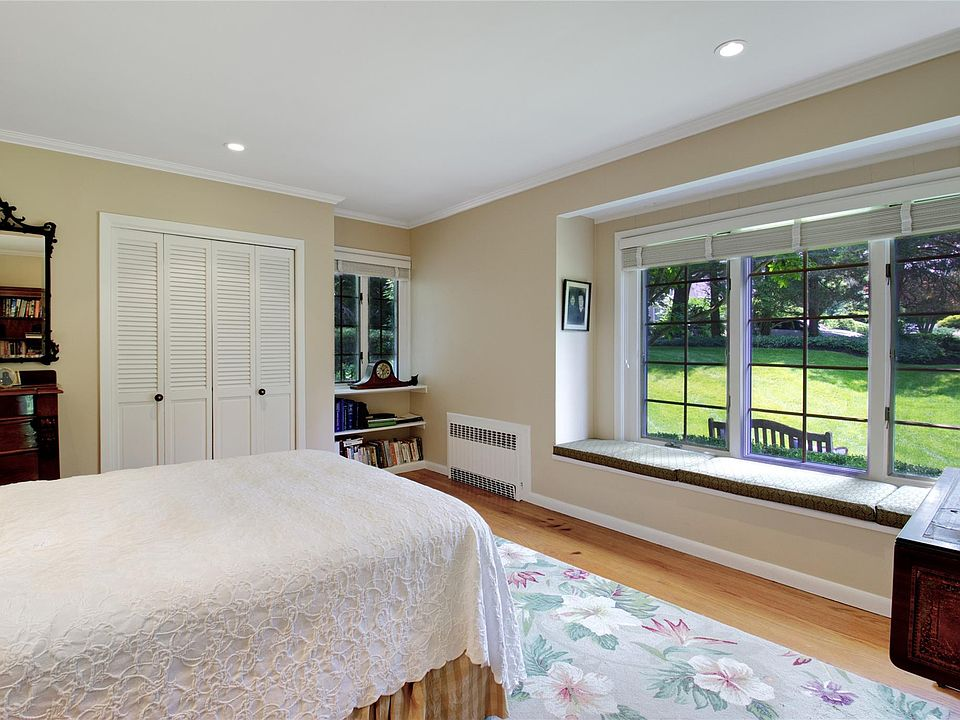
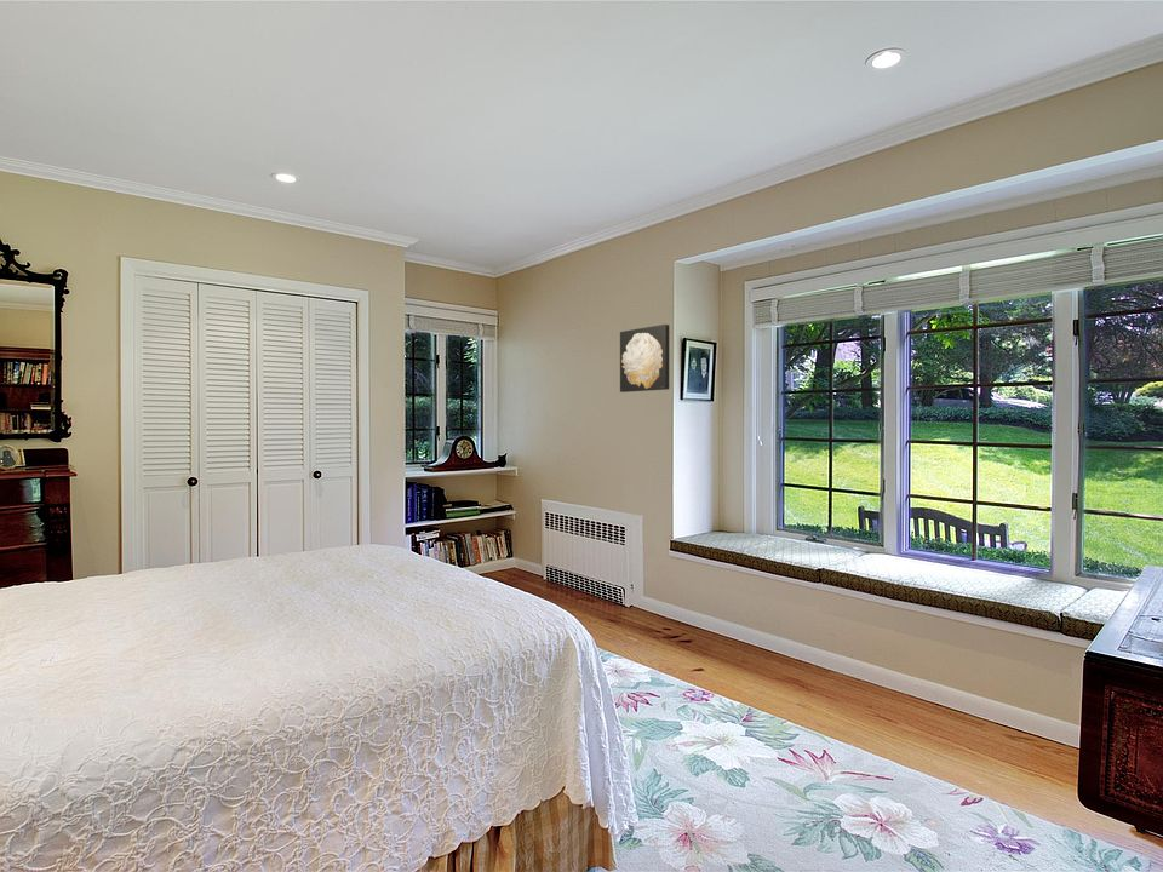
+ wall art (643, 360)
